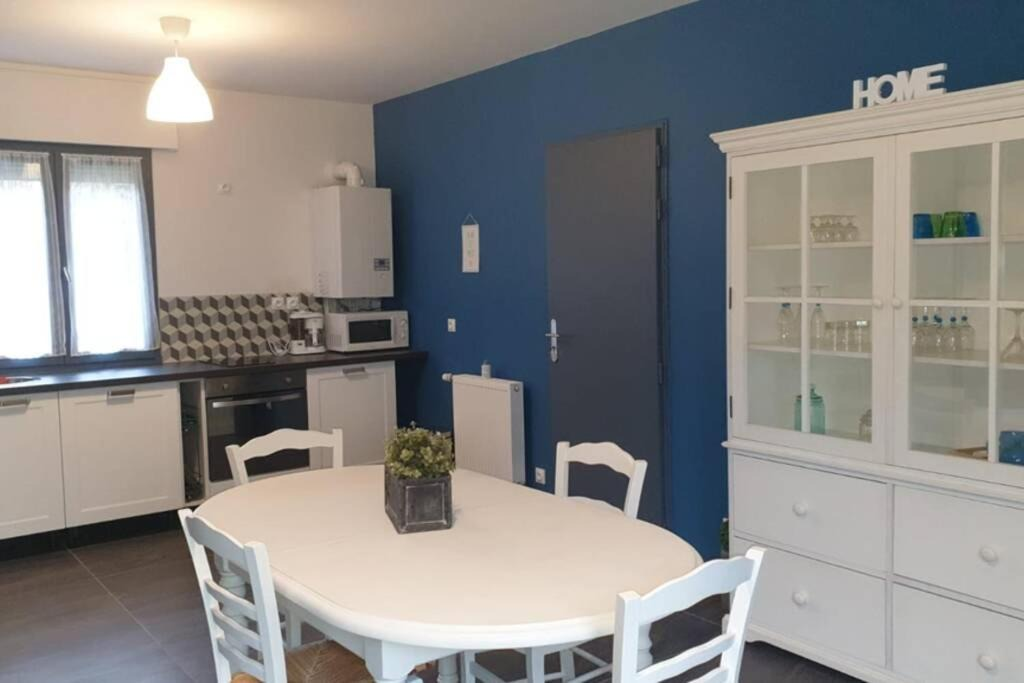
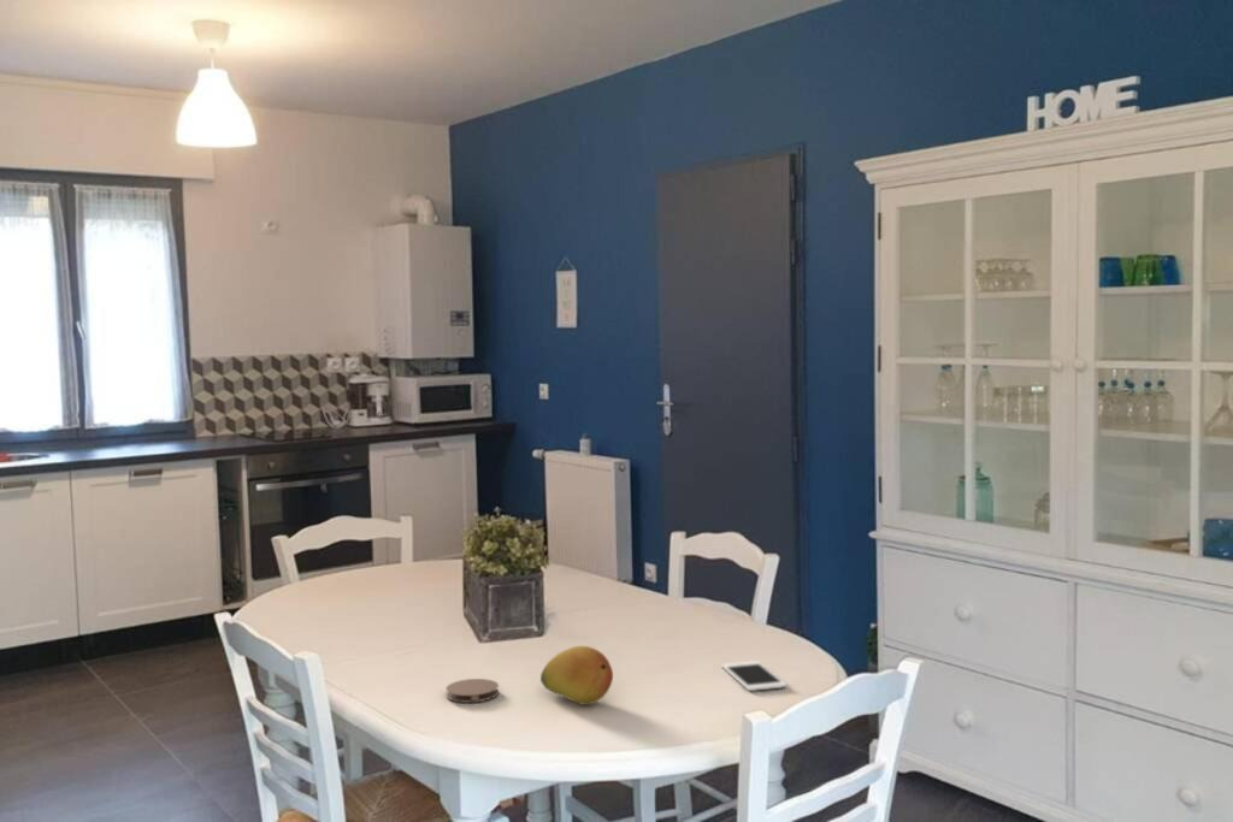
+ coaster (472, 690)
+ fruit (577, 673)
+ cell phone (753, 675)
